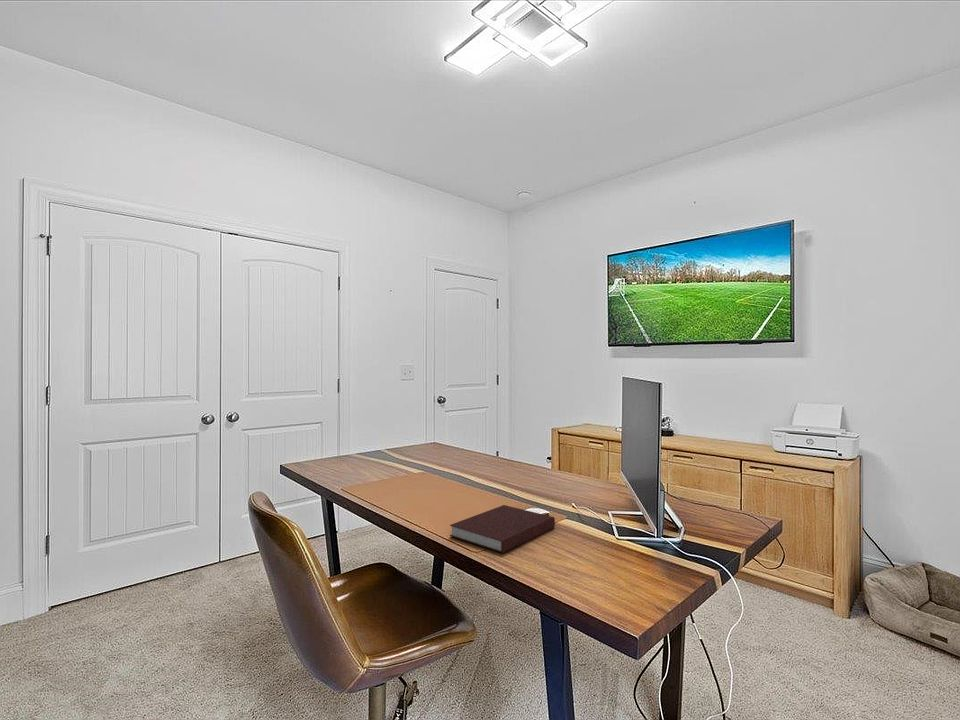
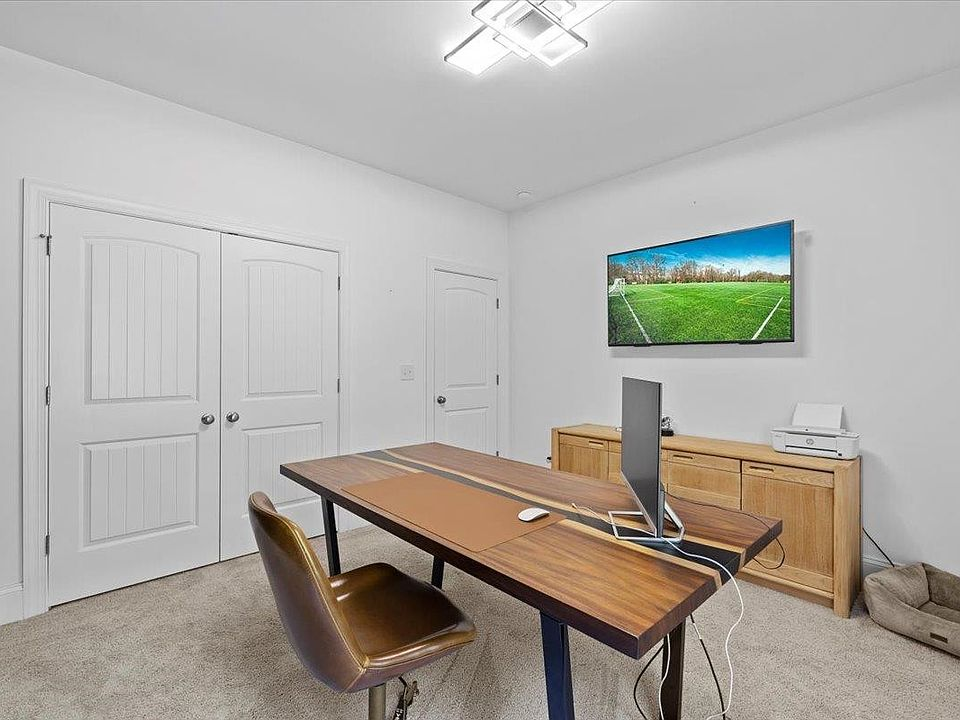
- notebook (503, 526)
